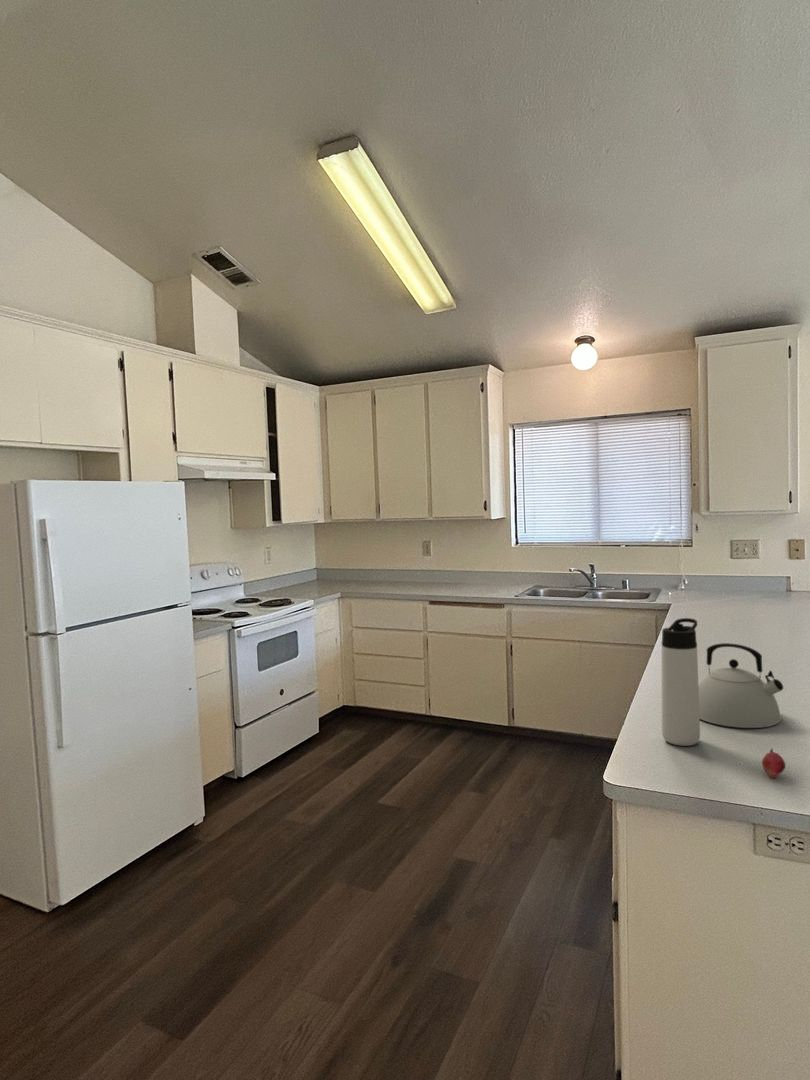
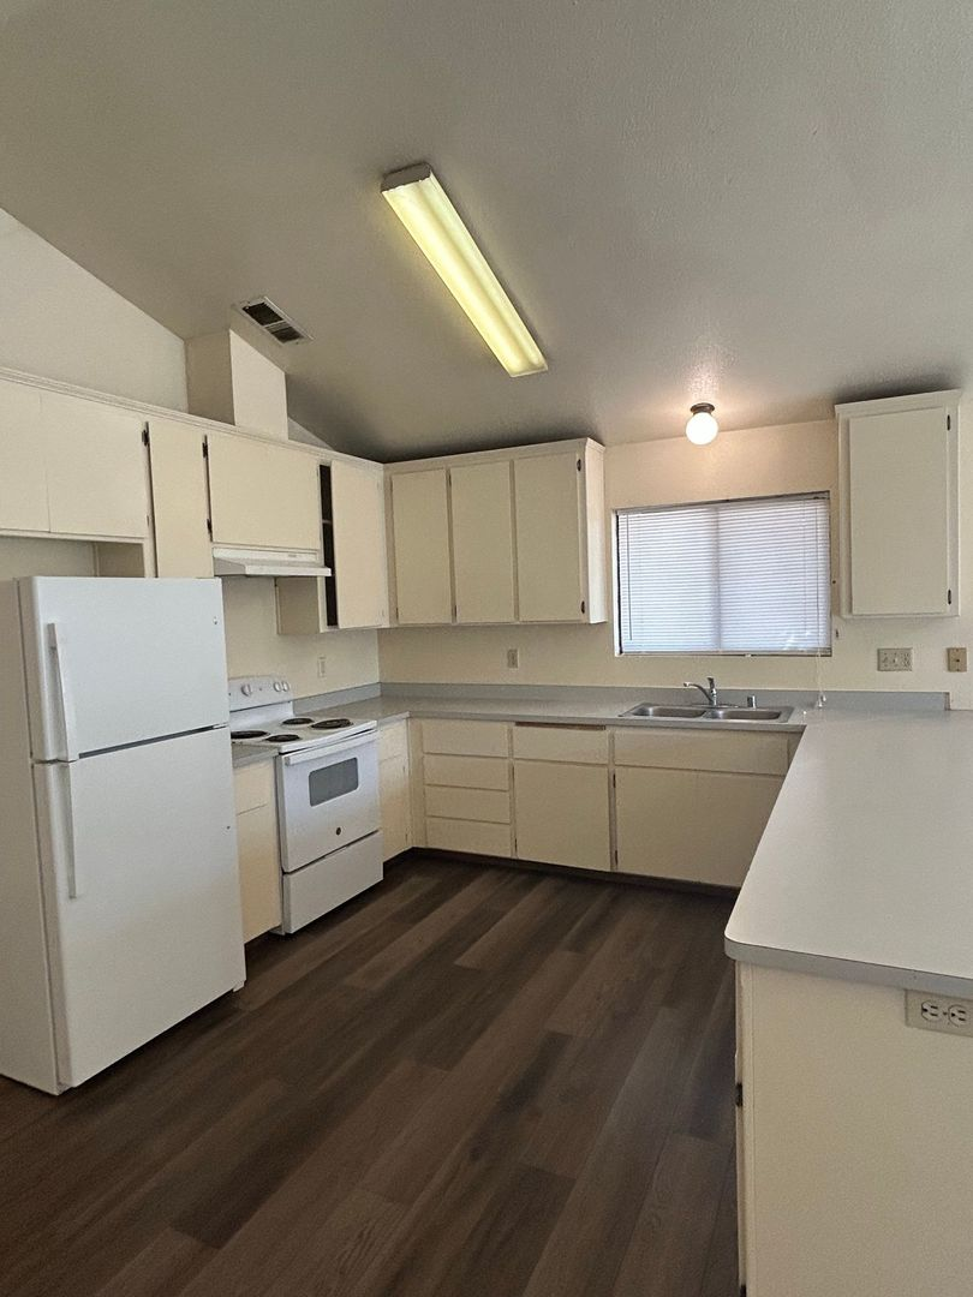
- thermos bottle (682, 680)
- kettle (735, 679)
- fruit (773, 763)
